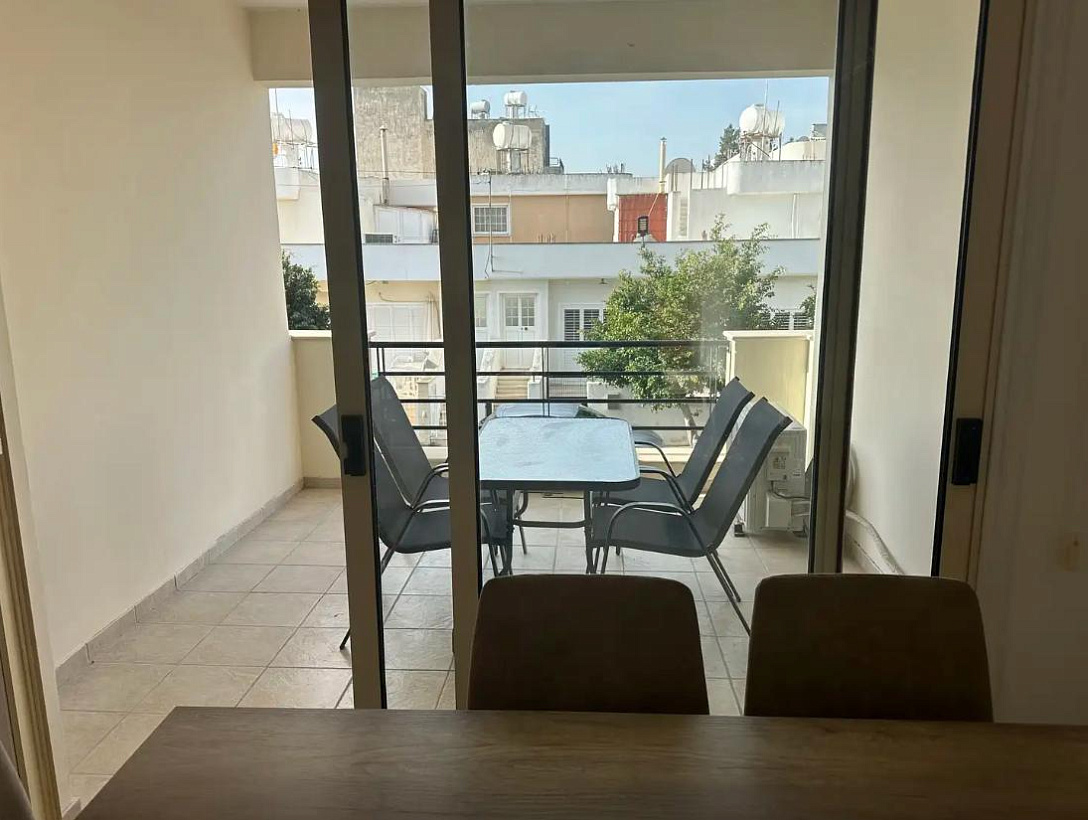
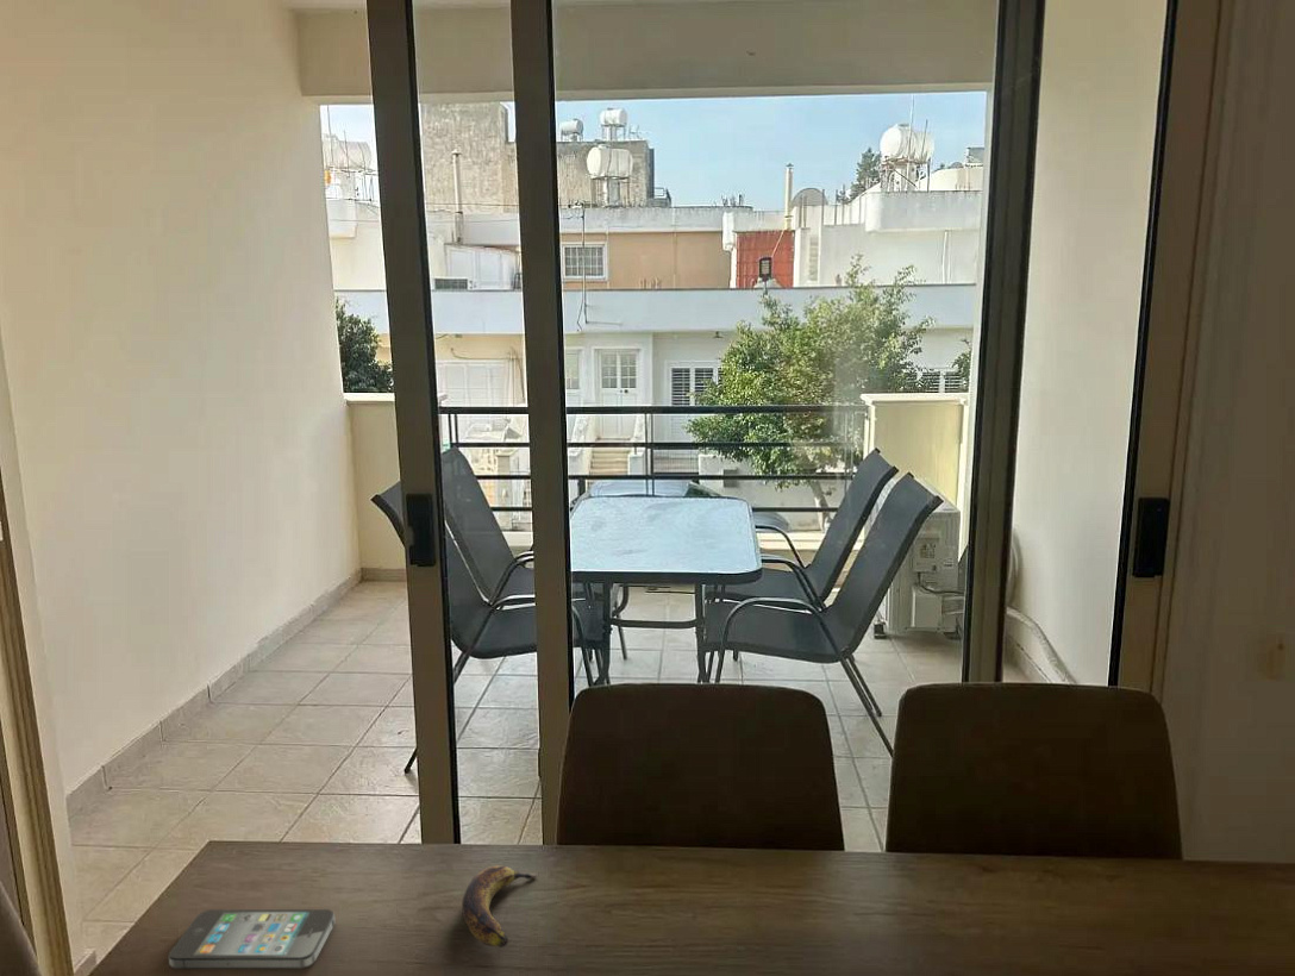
+ banana (492, 897)
+ smartphone (254, 938)
